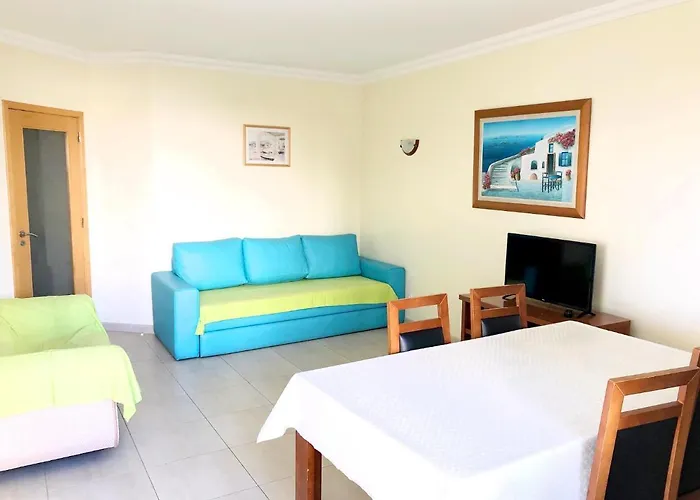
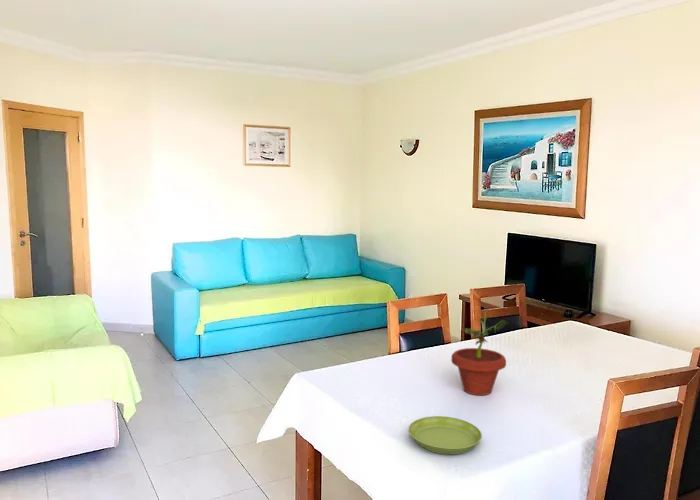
+ saucer (444, 436)
+ potted plant (480, 350)
